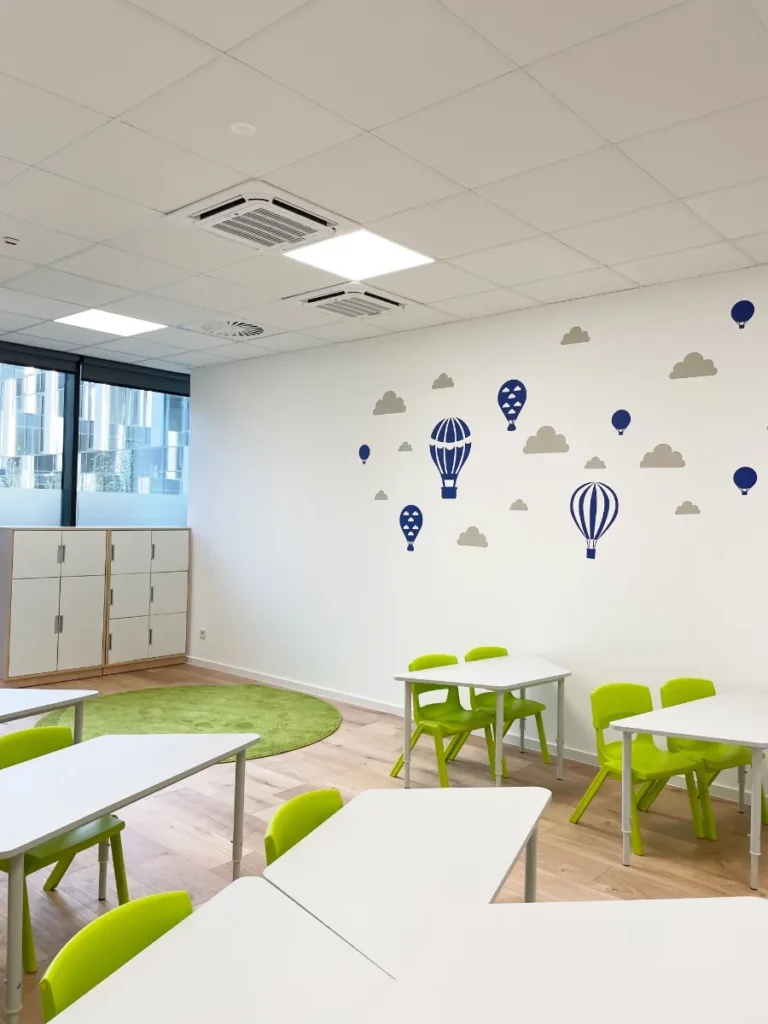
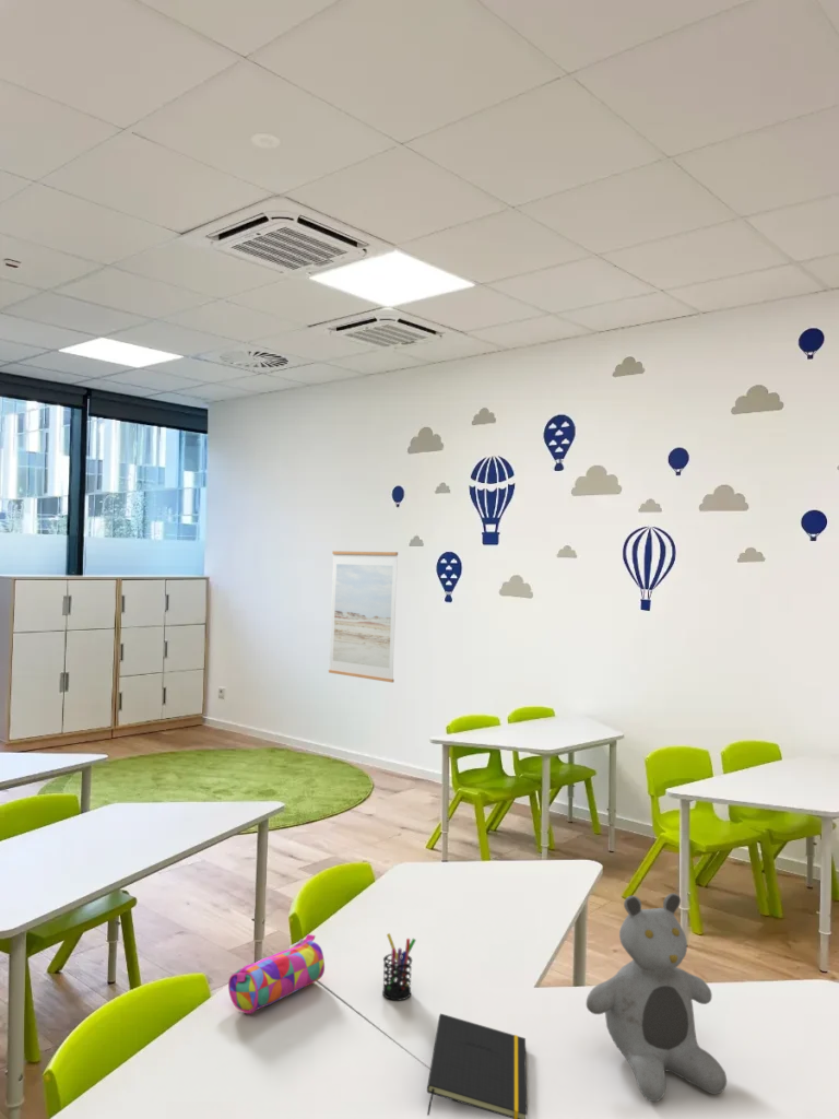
+ pen holder (401, 963)
+ notepad (478, 1063)
+ pencil case (279, 973)
+ wall art (362, 614)
+ teddy bear (662, 988)
